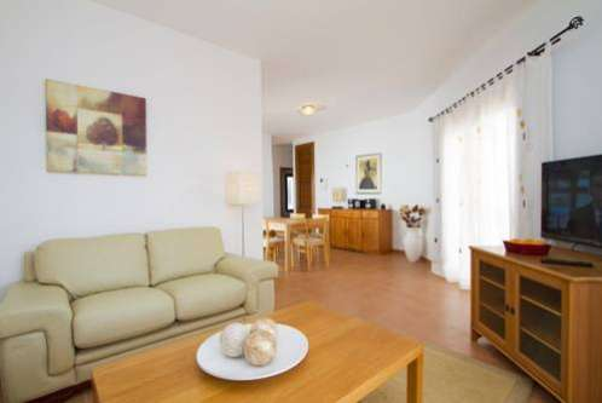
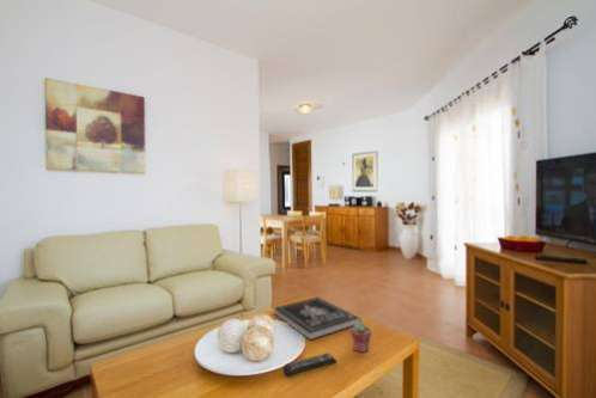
+ remote control (310, 363)
+ potted succulent (360, 335)
+ book (315, 314)
